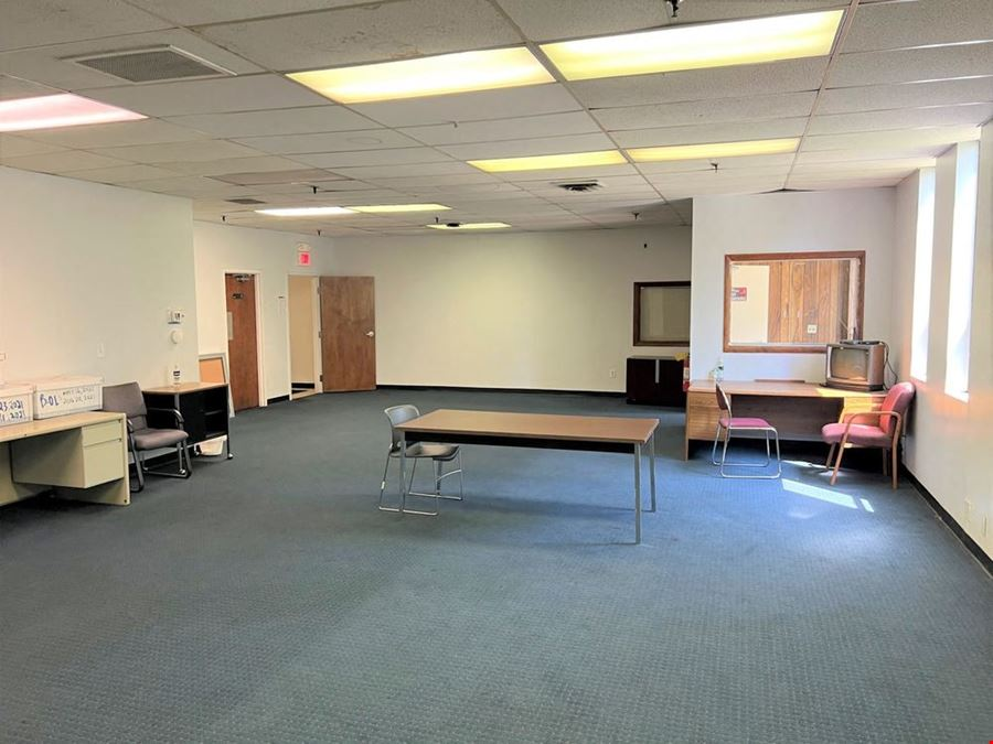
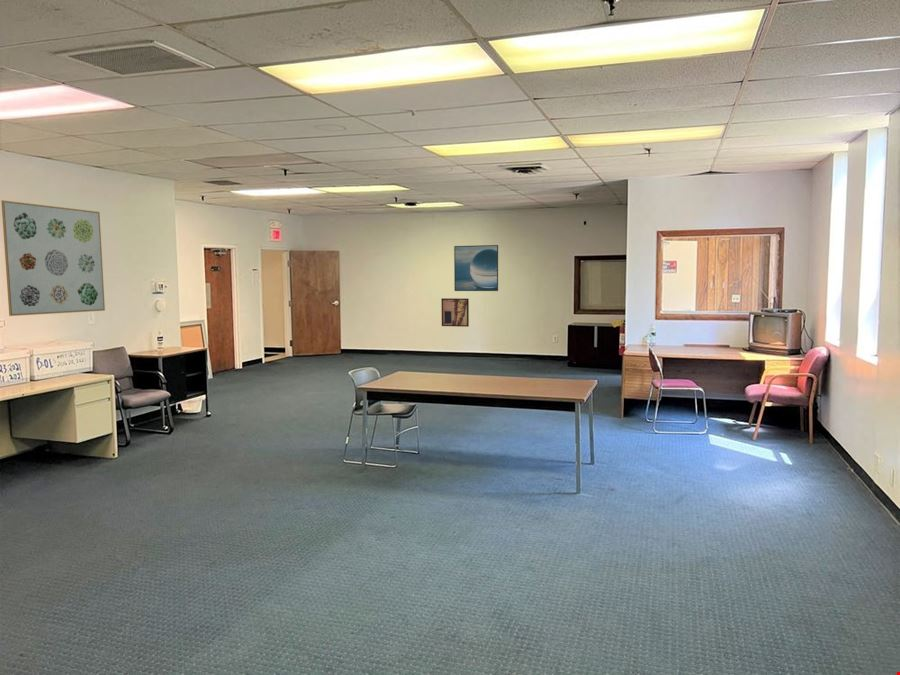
+ wall art (455, 312)
+ wall art (57, 260)
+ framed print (476, 268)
